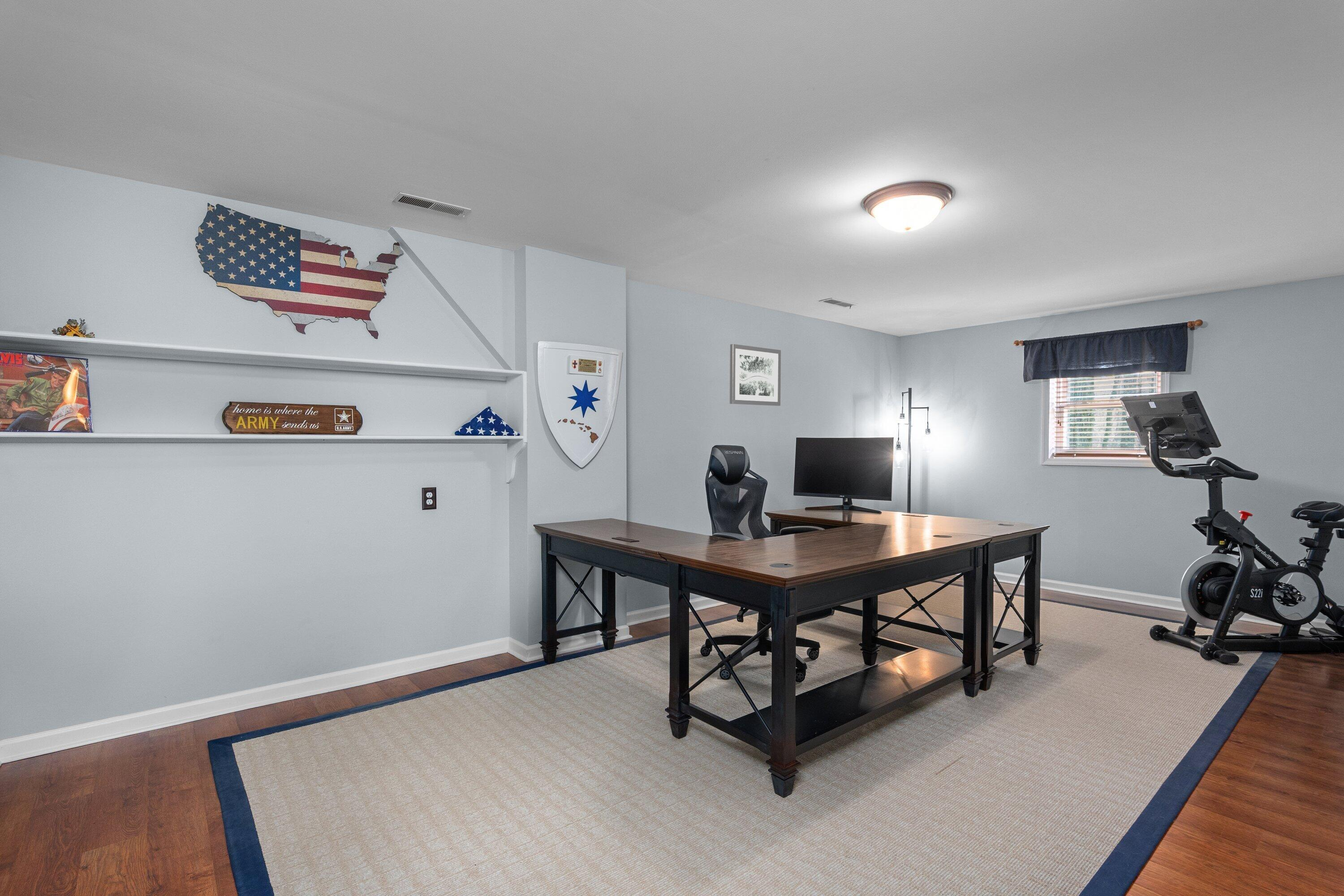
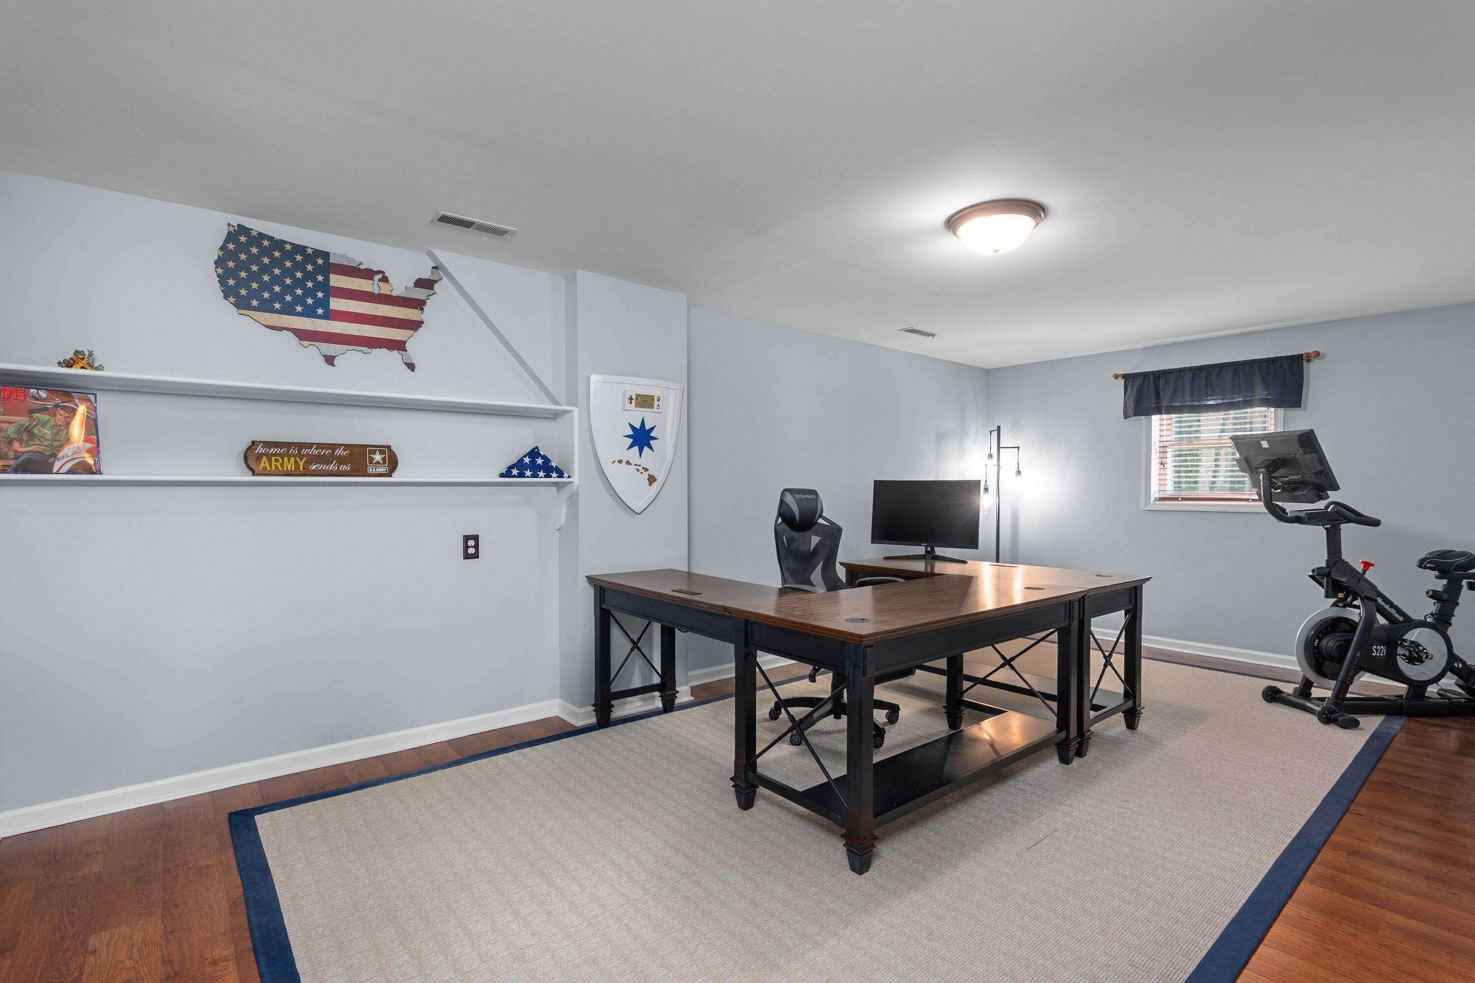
- wall art (756, 376)
